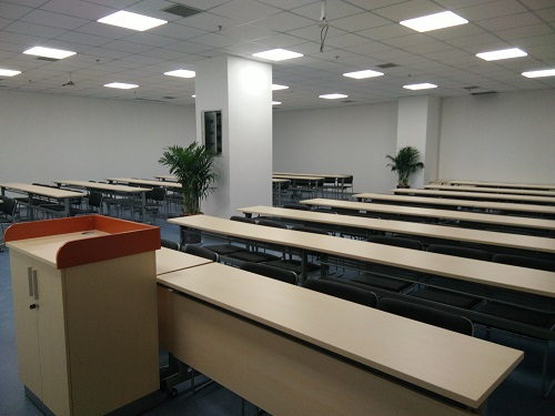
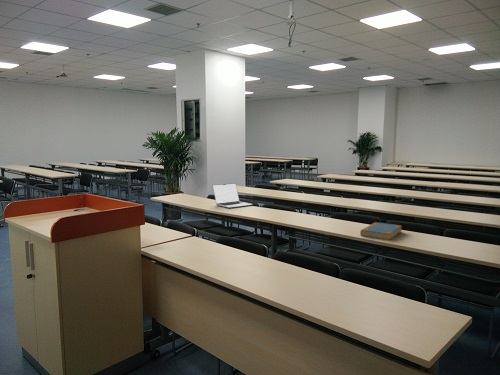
+ book (381, 230)
+ laptop (232, 195)
